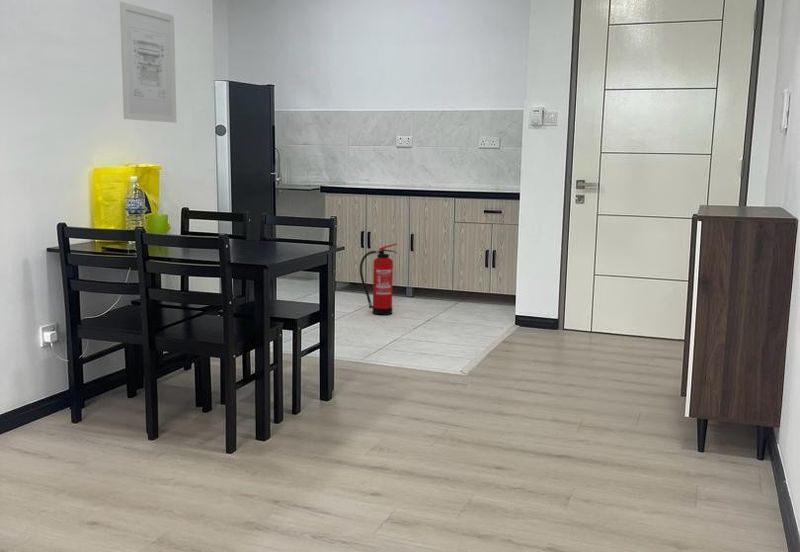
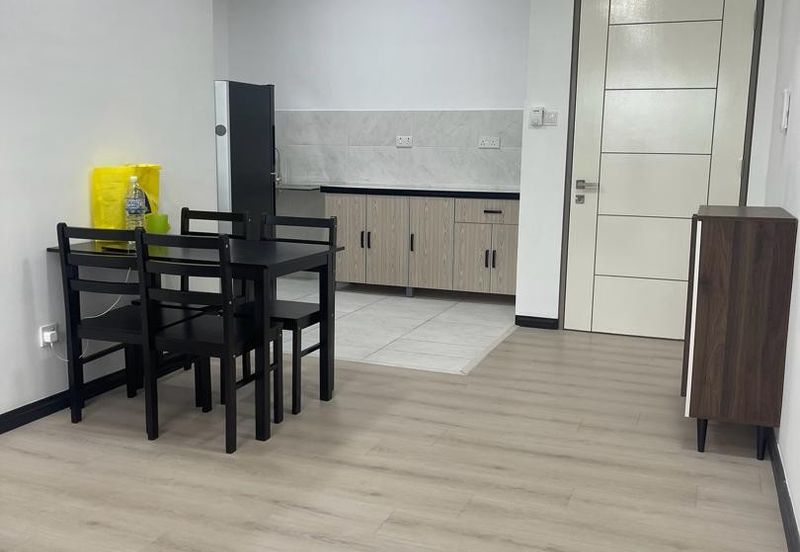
- fire extinguisher (378, 278)
- wall art (149, 65)
